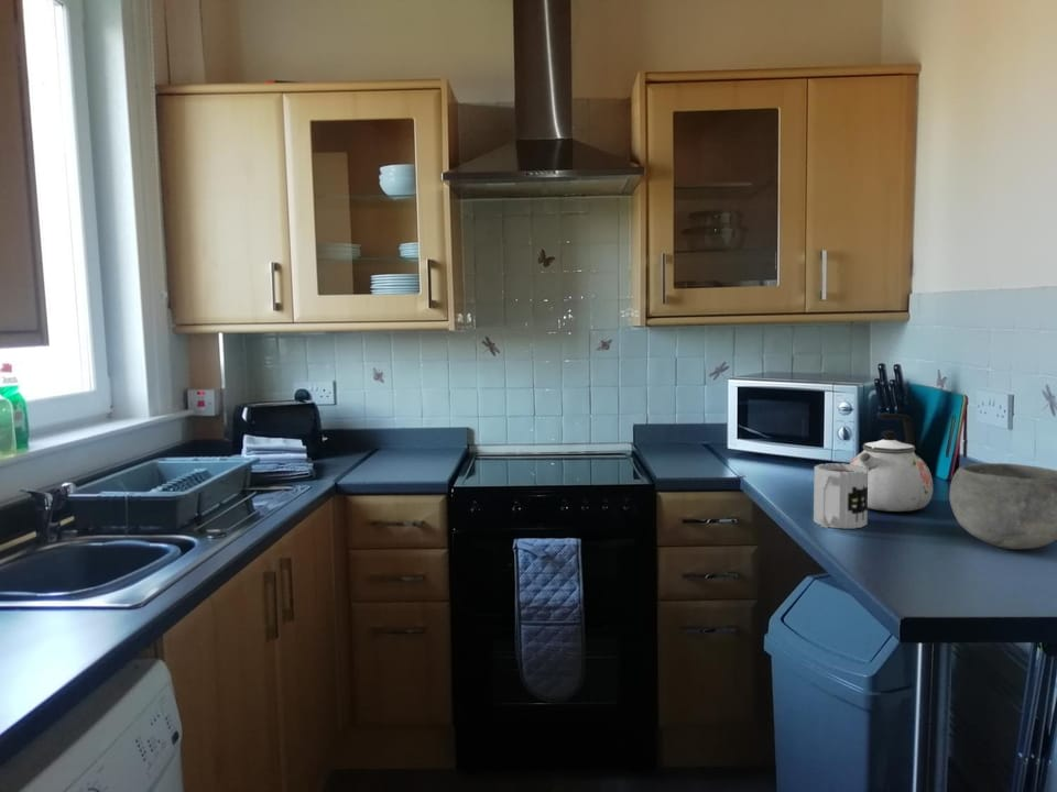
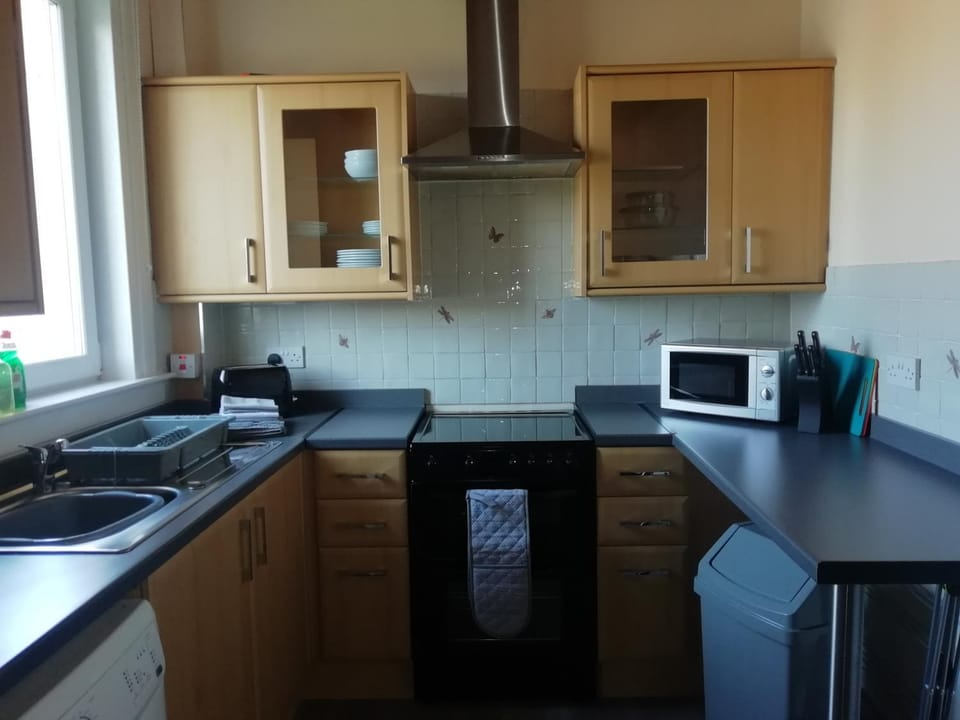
- mug (835, 496)
- bowl (1010, 507)
- kettle (887, 460)
